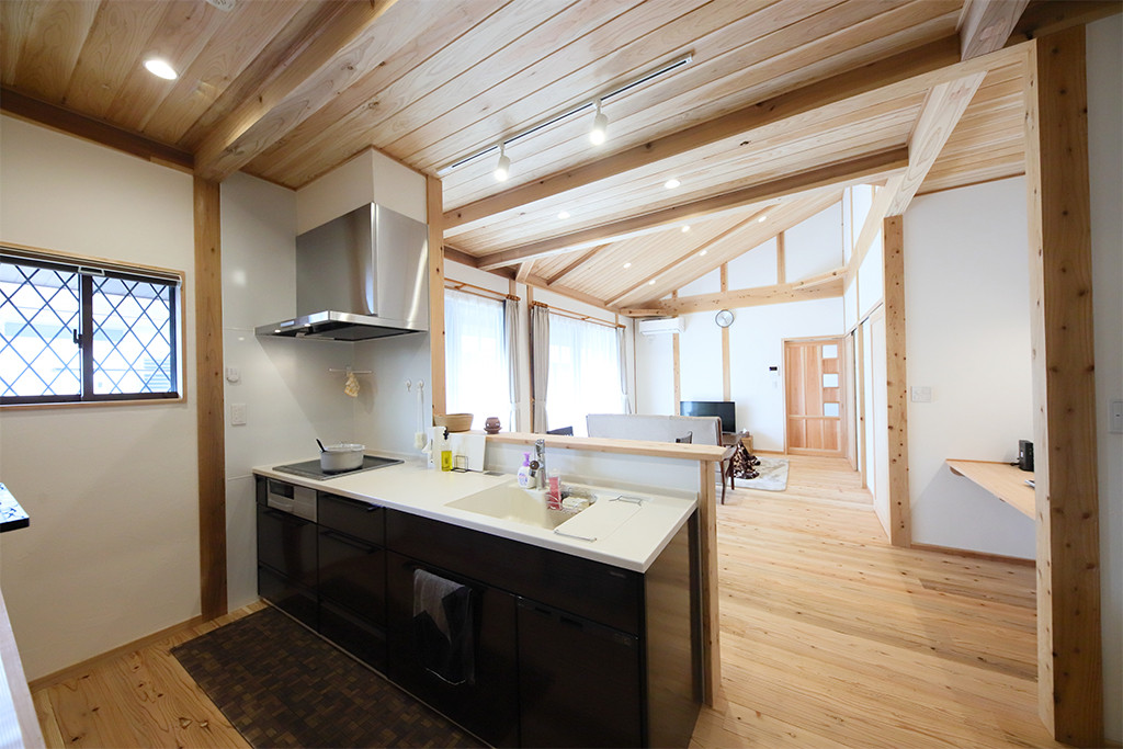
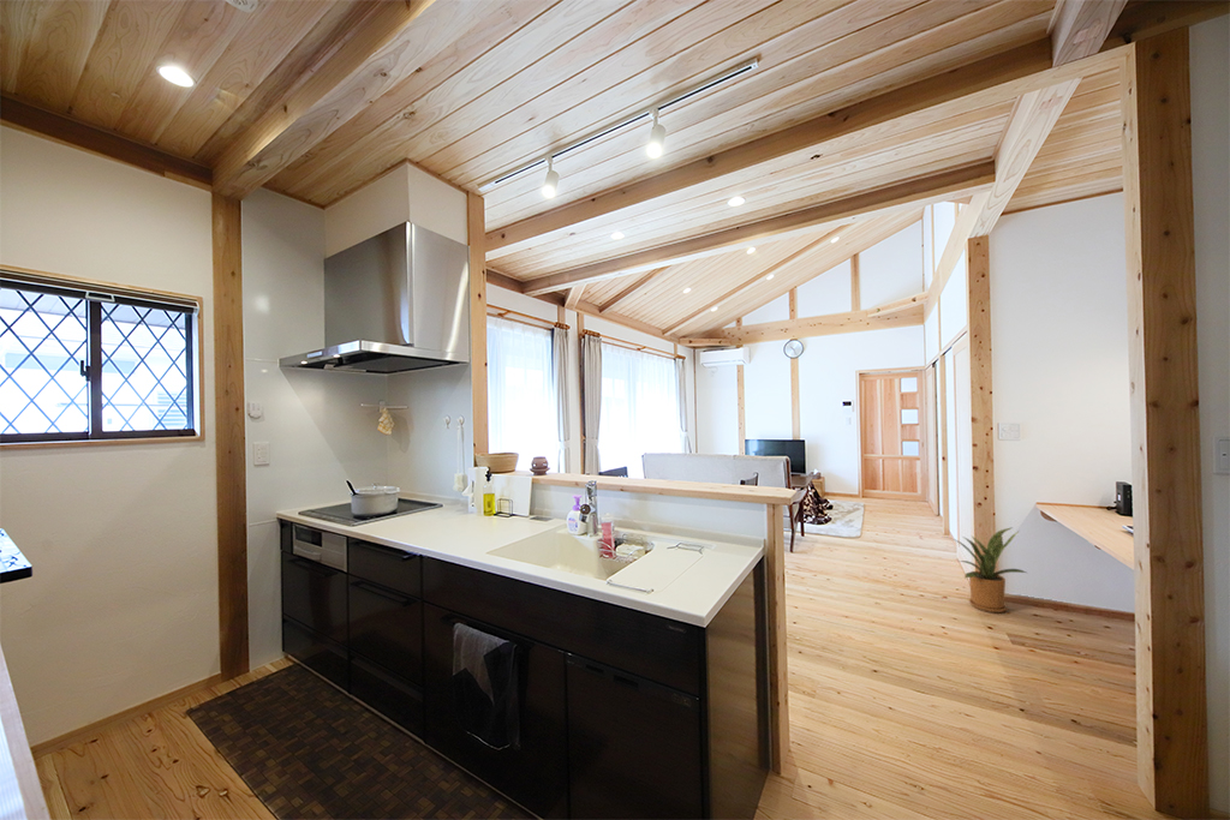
+ house plant (983, 565)
